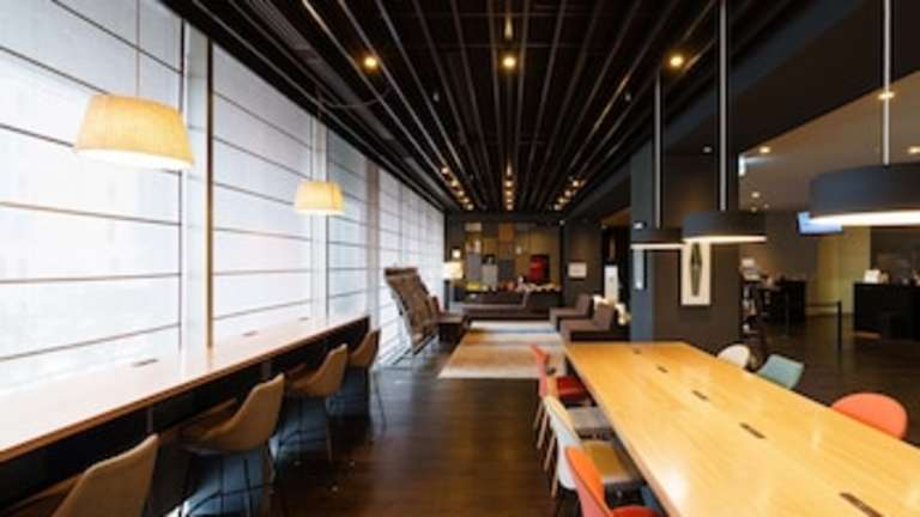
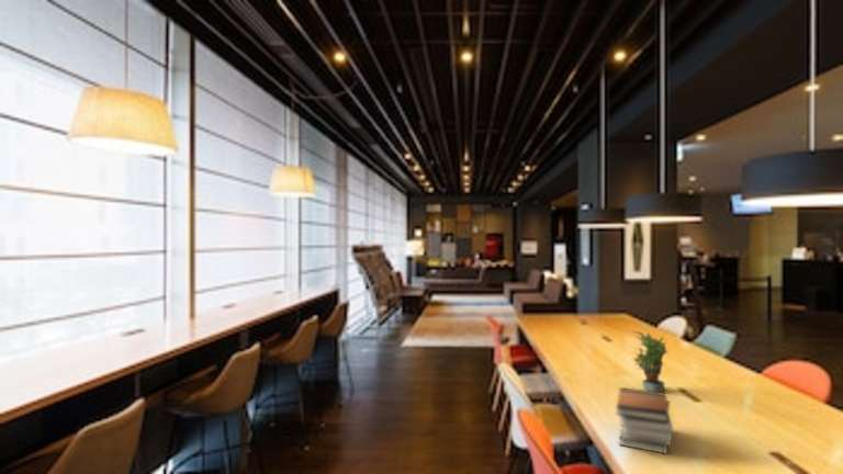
+ potted plant (648, 359)
+ book stack (643, 418)
